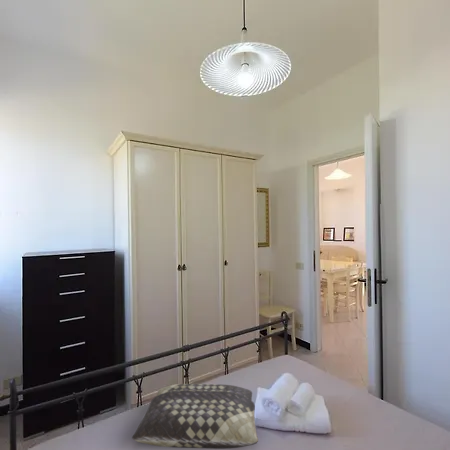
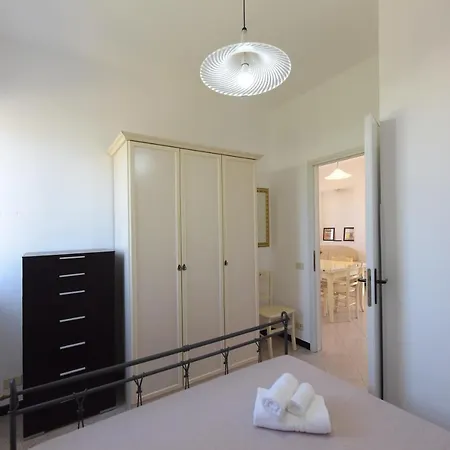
- cushion (200, 412)
